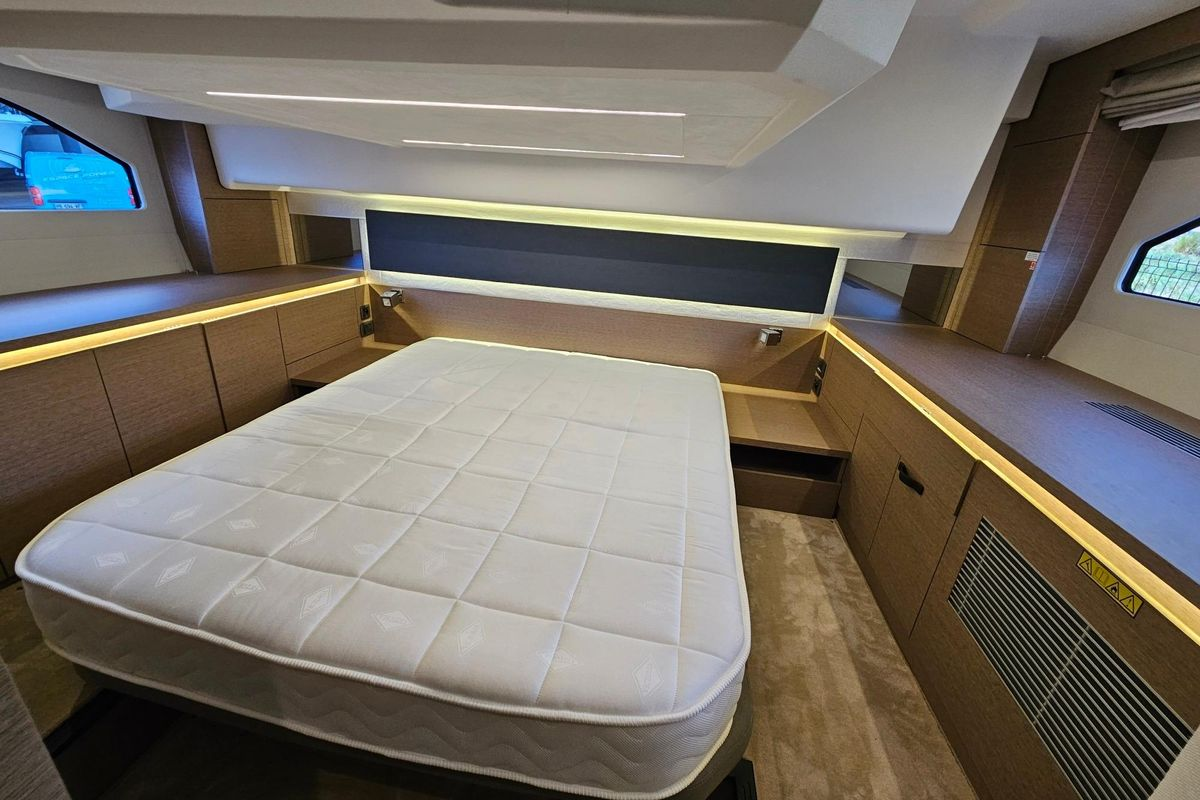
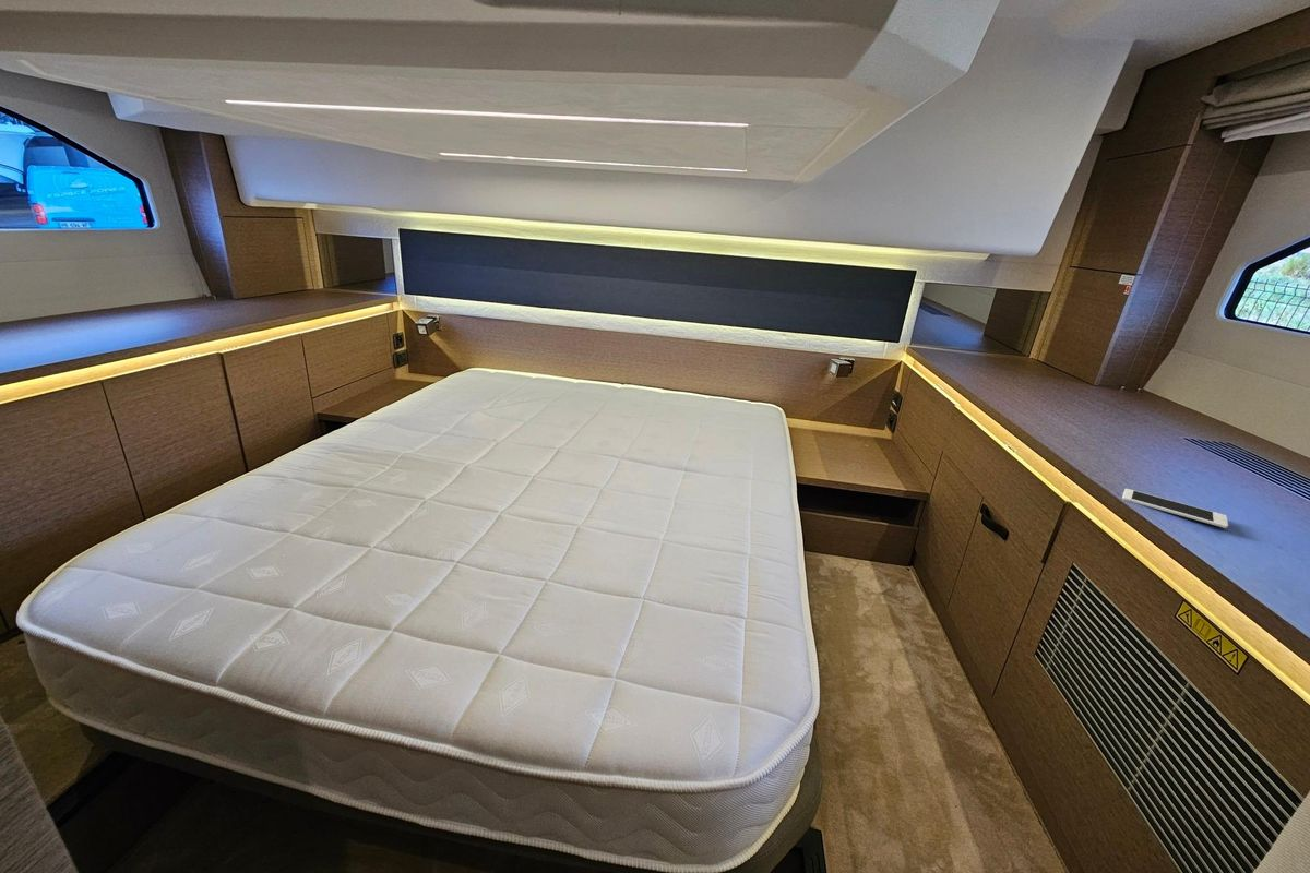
+ cell phone (1172, 506)
